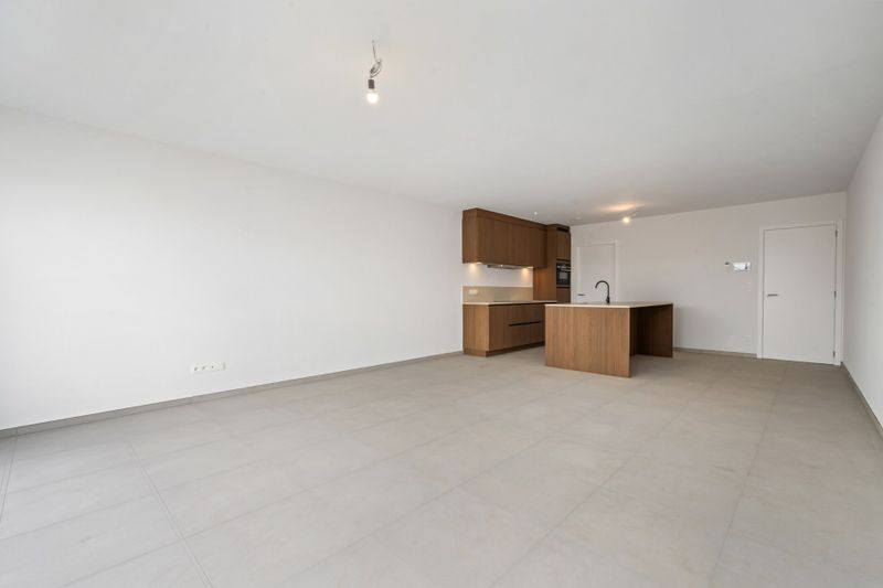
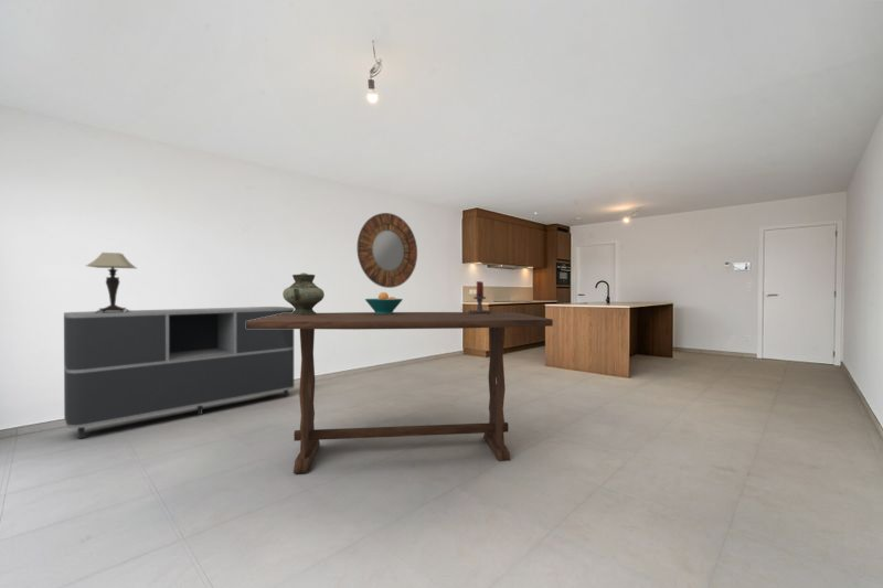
+ dining table (404, 426)
+ table lamp (113, 281)
+ vase (304, 293)
+ fruit bowl (383, 302)
+ home mirror (389, 250)
+ sideboard (194, 360)
+ candle holder (476, 297)
